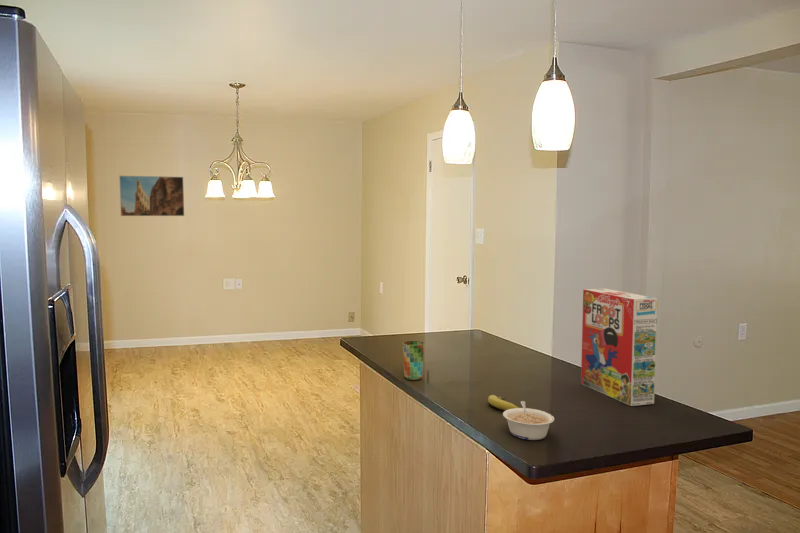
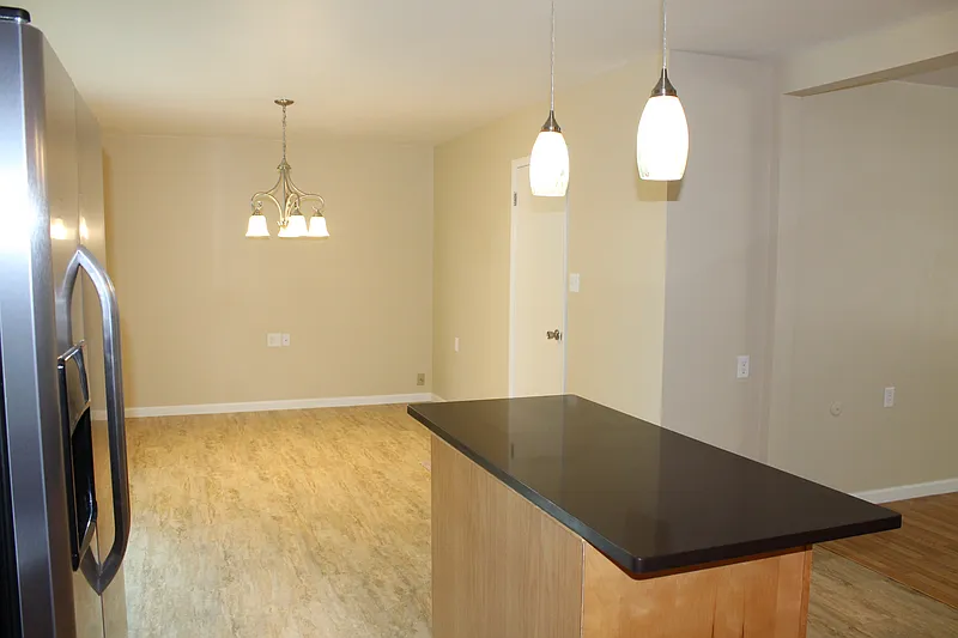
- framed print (152, 196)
- legume (526, 422)
- fruit (501, 401)
- cereal box (616, 343)
- cup (413, 360)
